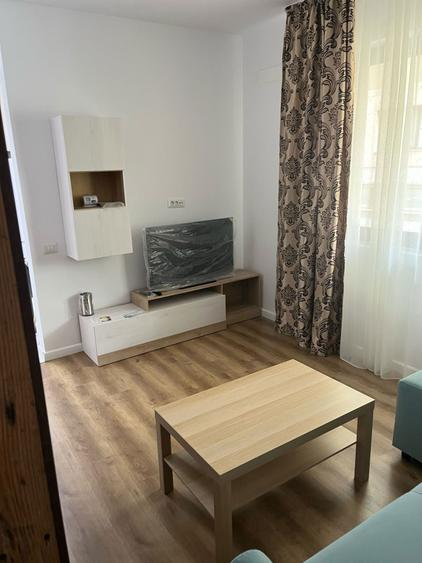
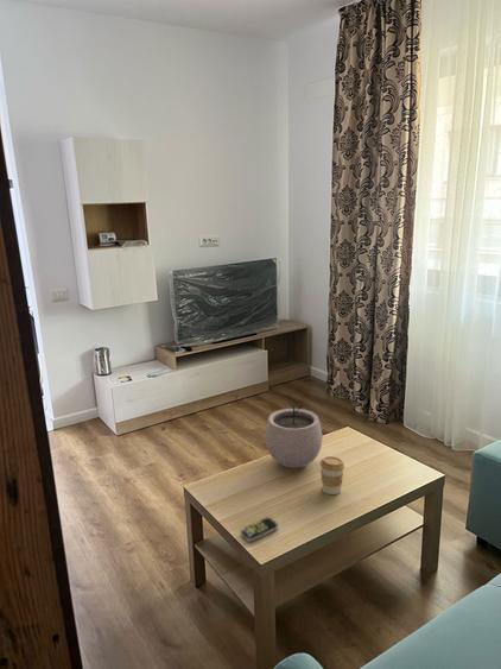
+ coffee cup (331, 474)
+ remote control (259, 529)
+ plant pot (293, 430)
